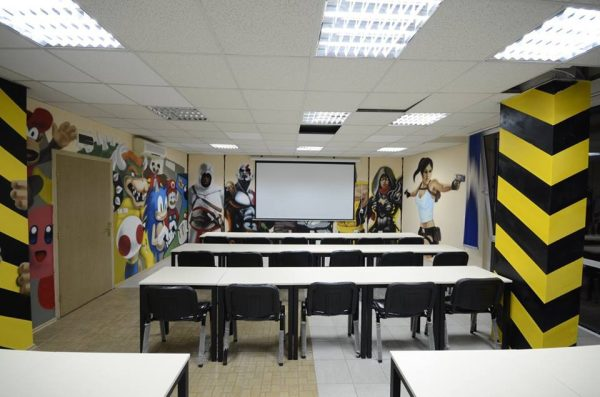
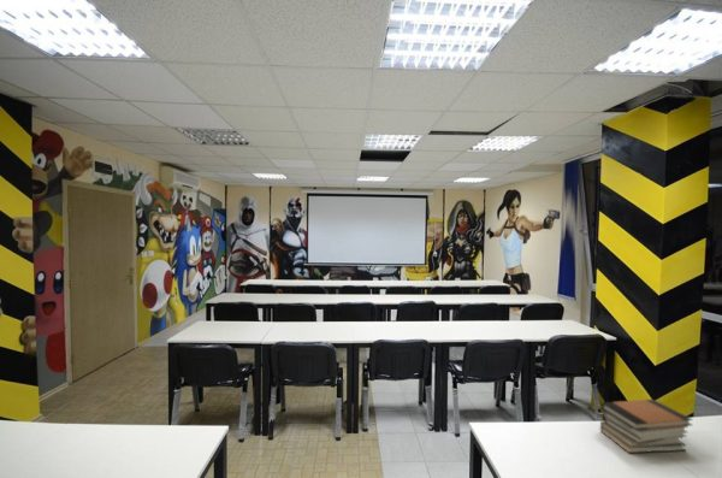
+ book stack (644, 425)
